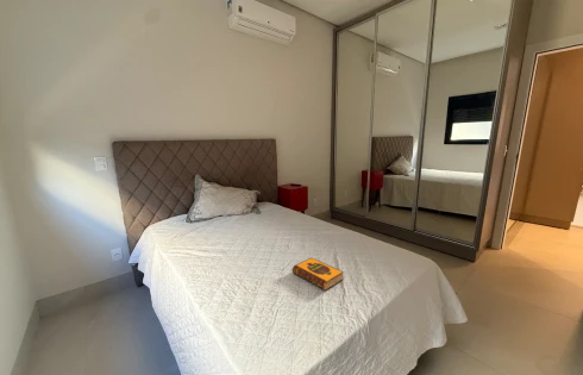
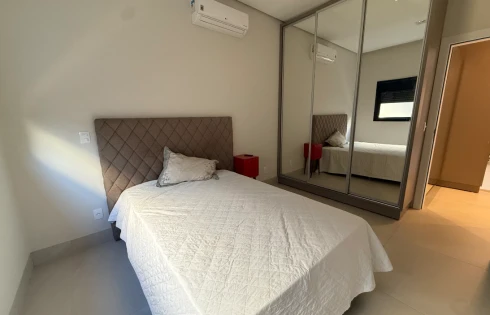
- hardback book (316, 273)
